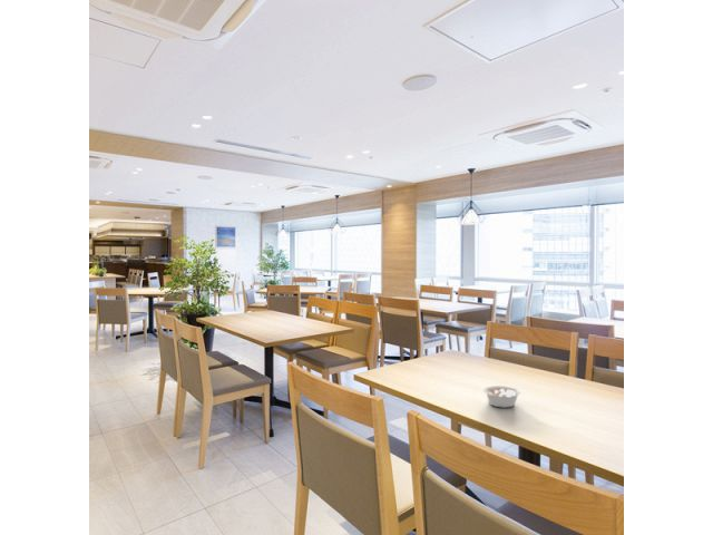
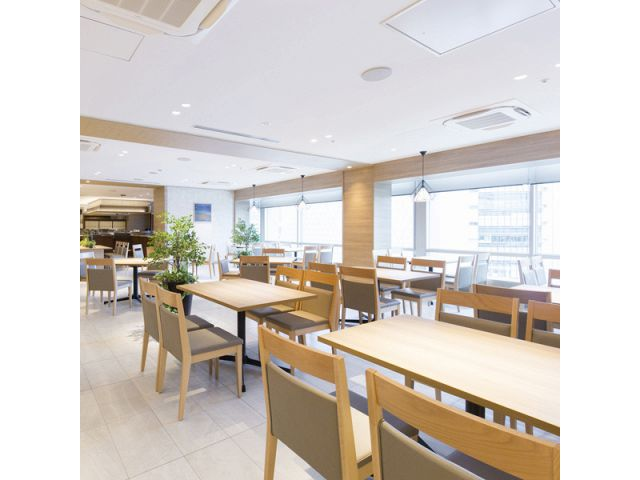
- legume (502, 396)
